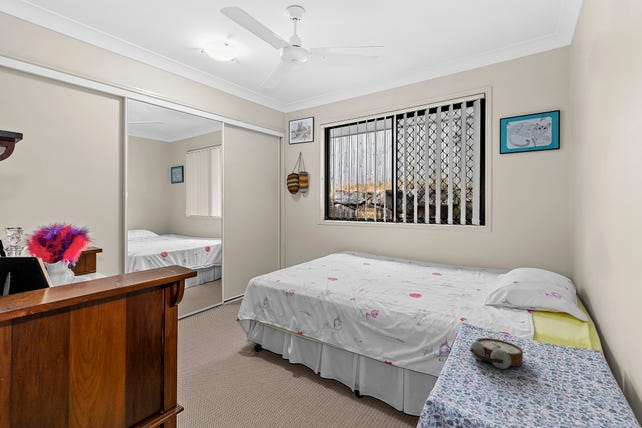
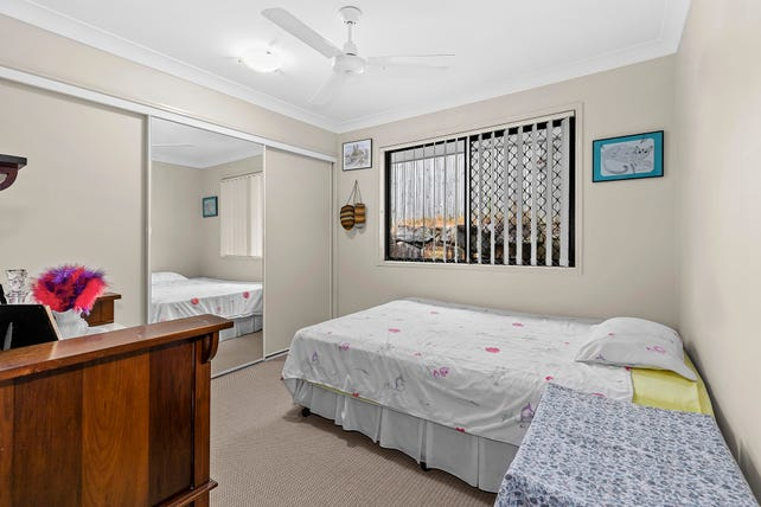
- alarm clock (495, 351)
